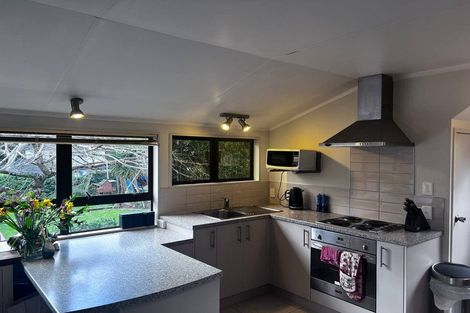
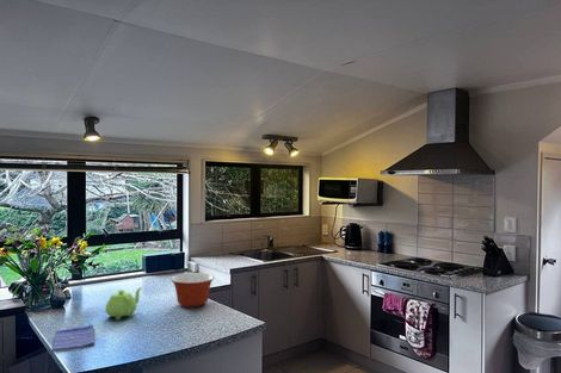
+ dish towel (74, 337)
+ teapot (125, 303)
+ mixing bowl (192, 291)
